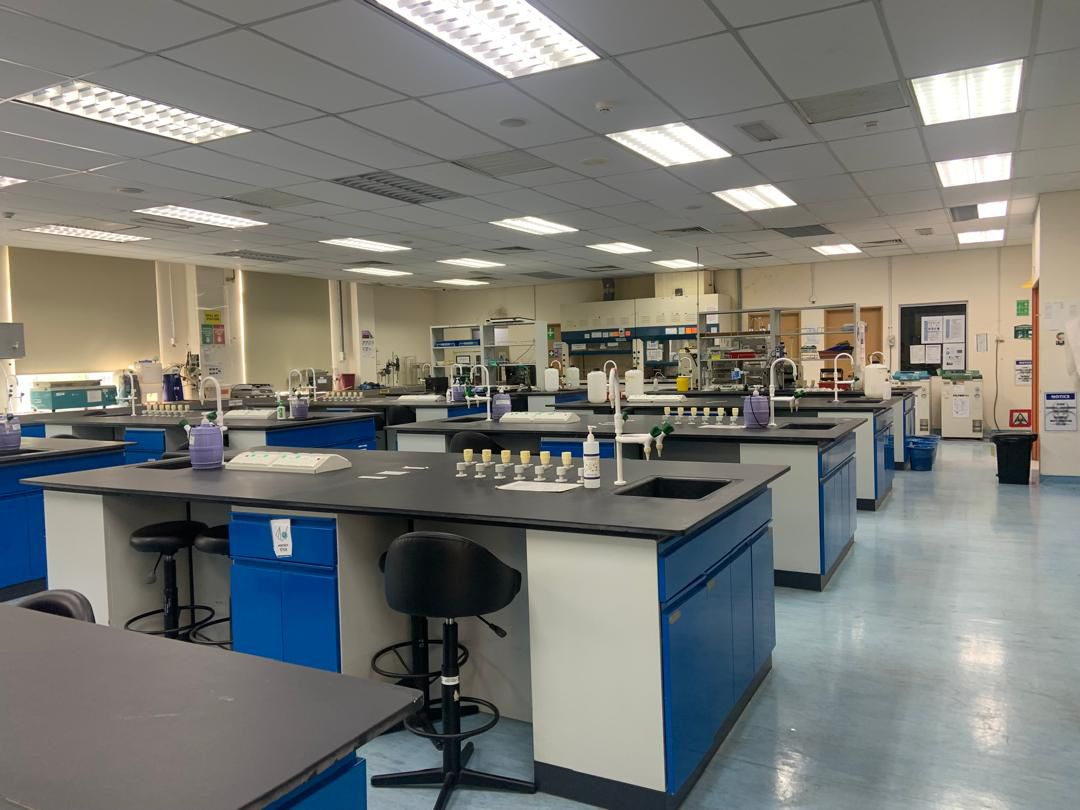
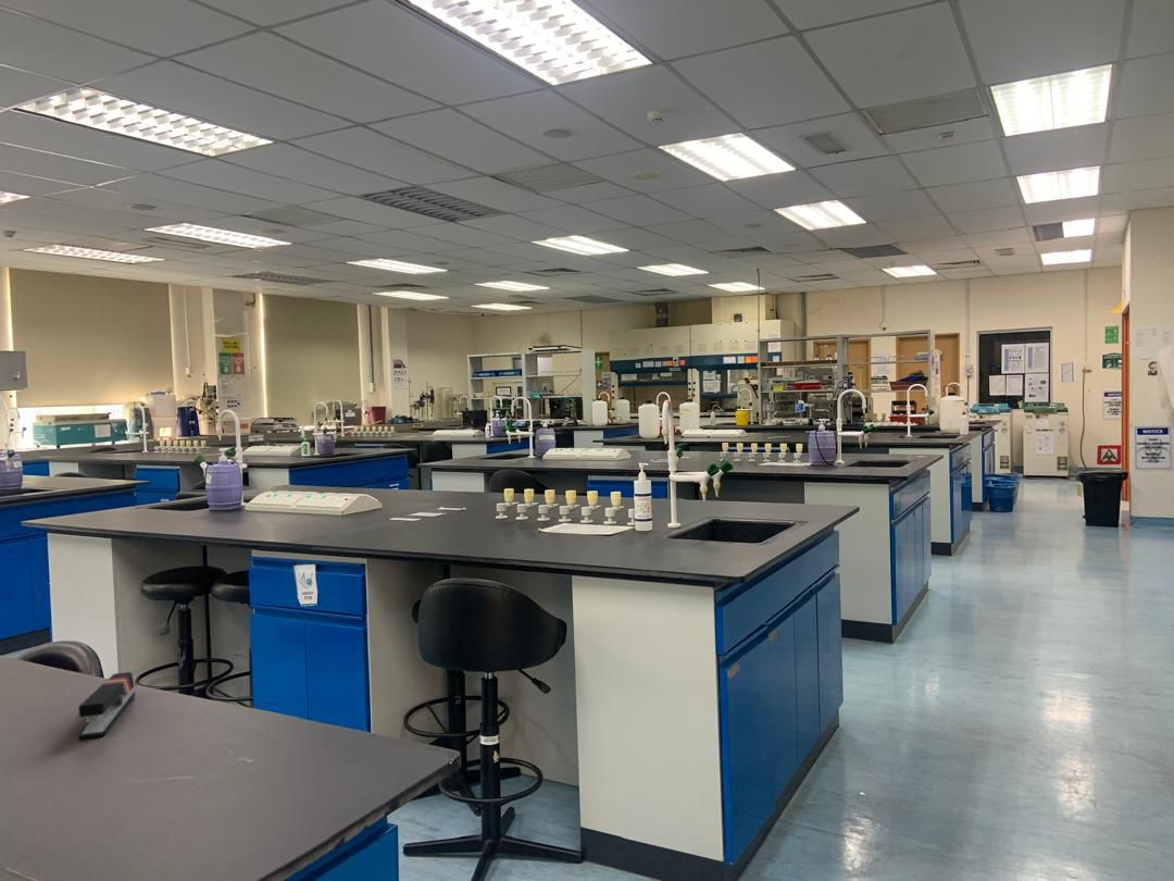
+ stapler (108, 699)
